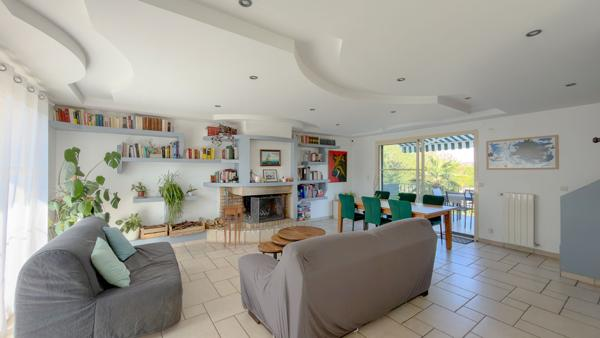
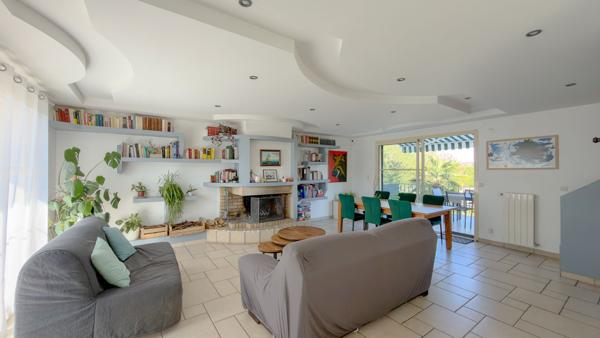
- side table (230, 226)
